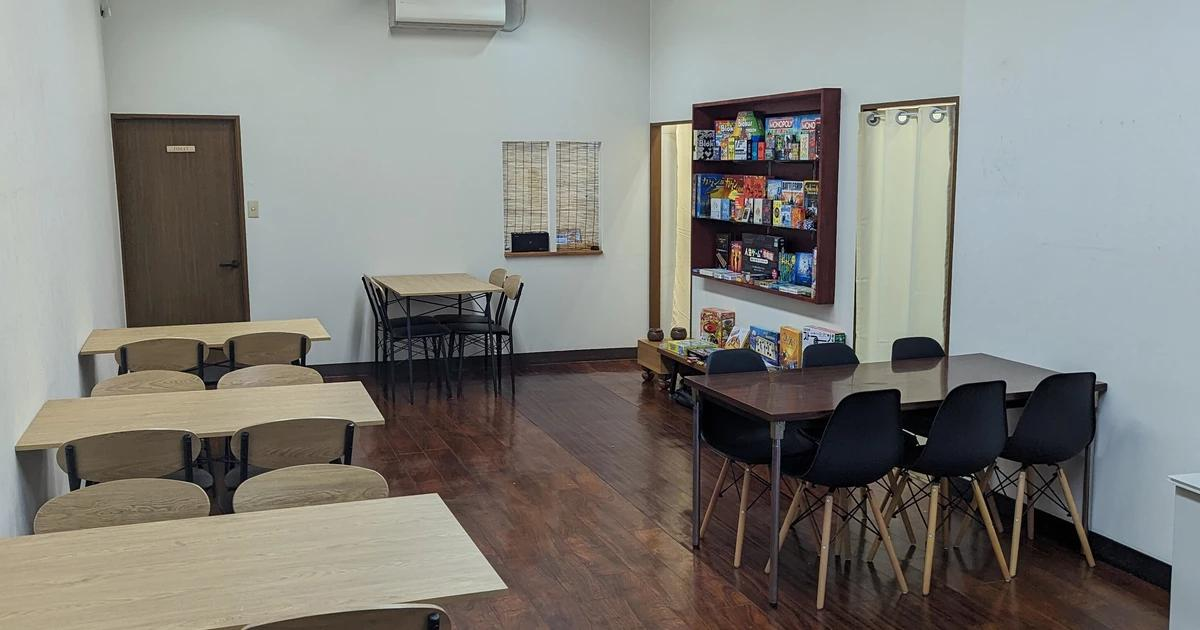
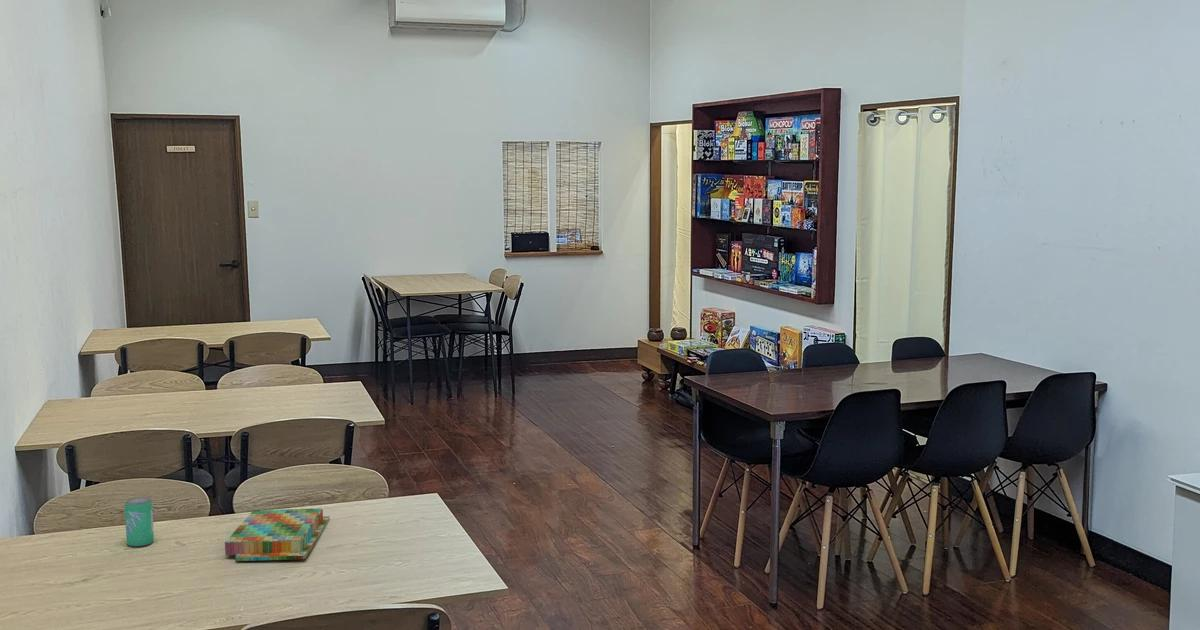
+ beverage can (139, 521)
+ board game (279, 531)
